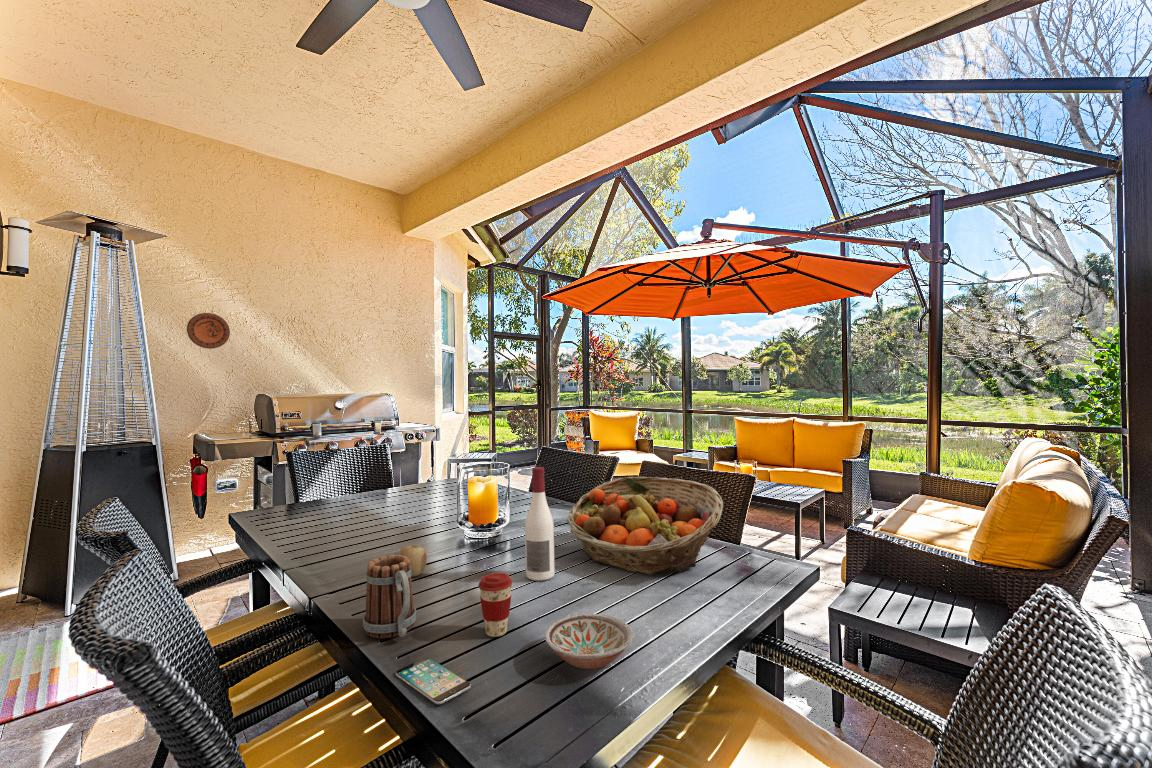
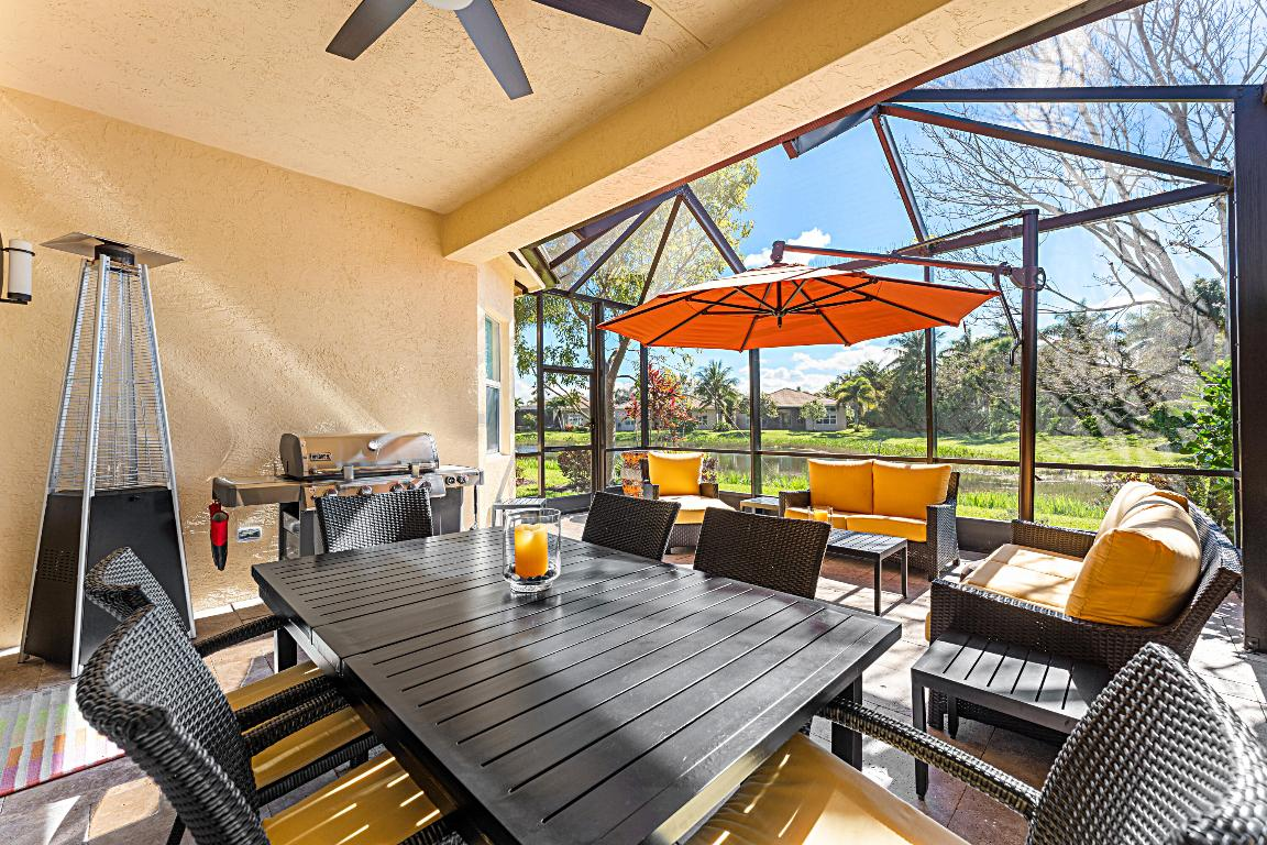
- coffee cup (495, 604)
- mug (393, 598)
- decorative plate (208, 330)
- apple (412, 559)
- bowl (589, 645)
- fruit basket (642, 520)
- alcohol (539, 521)
- smartphone (432, 679)
